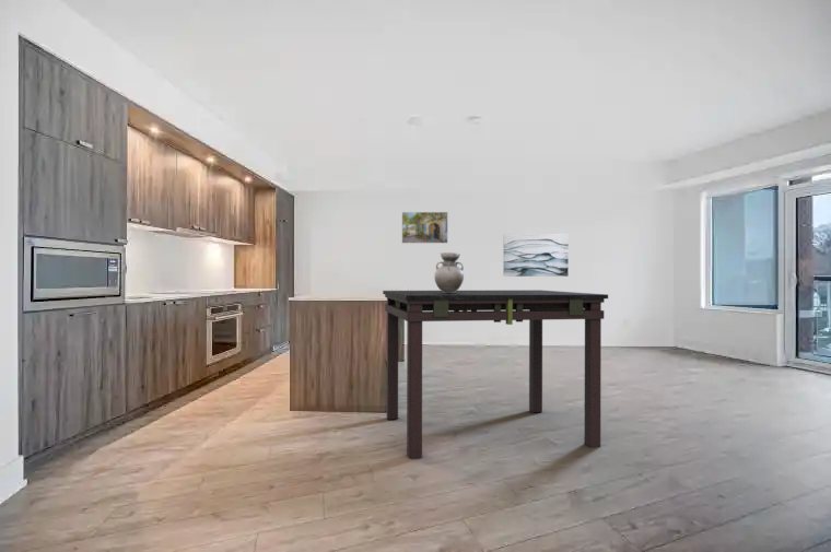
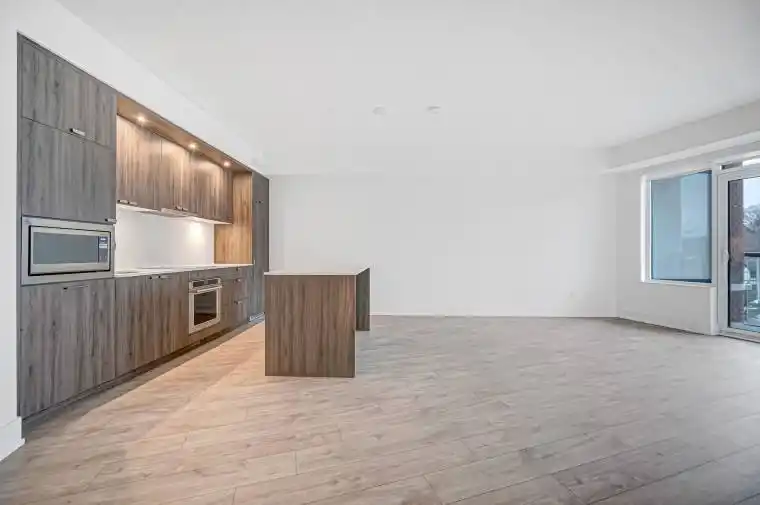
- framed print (424, 227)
- vase (448, 272)
- dining table (494, 321)
- wall art (535, 255)
